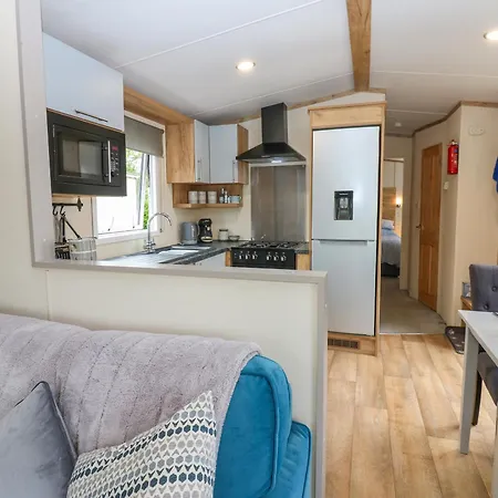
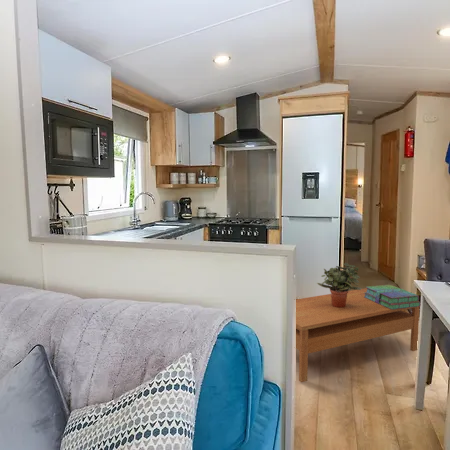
+ coffee table (341, 327)
+ potted plant (338, 284)
+ stack of books (391, 295)
